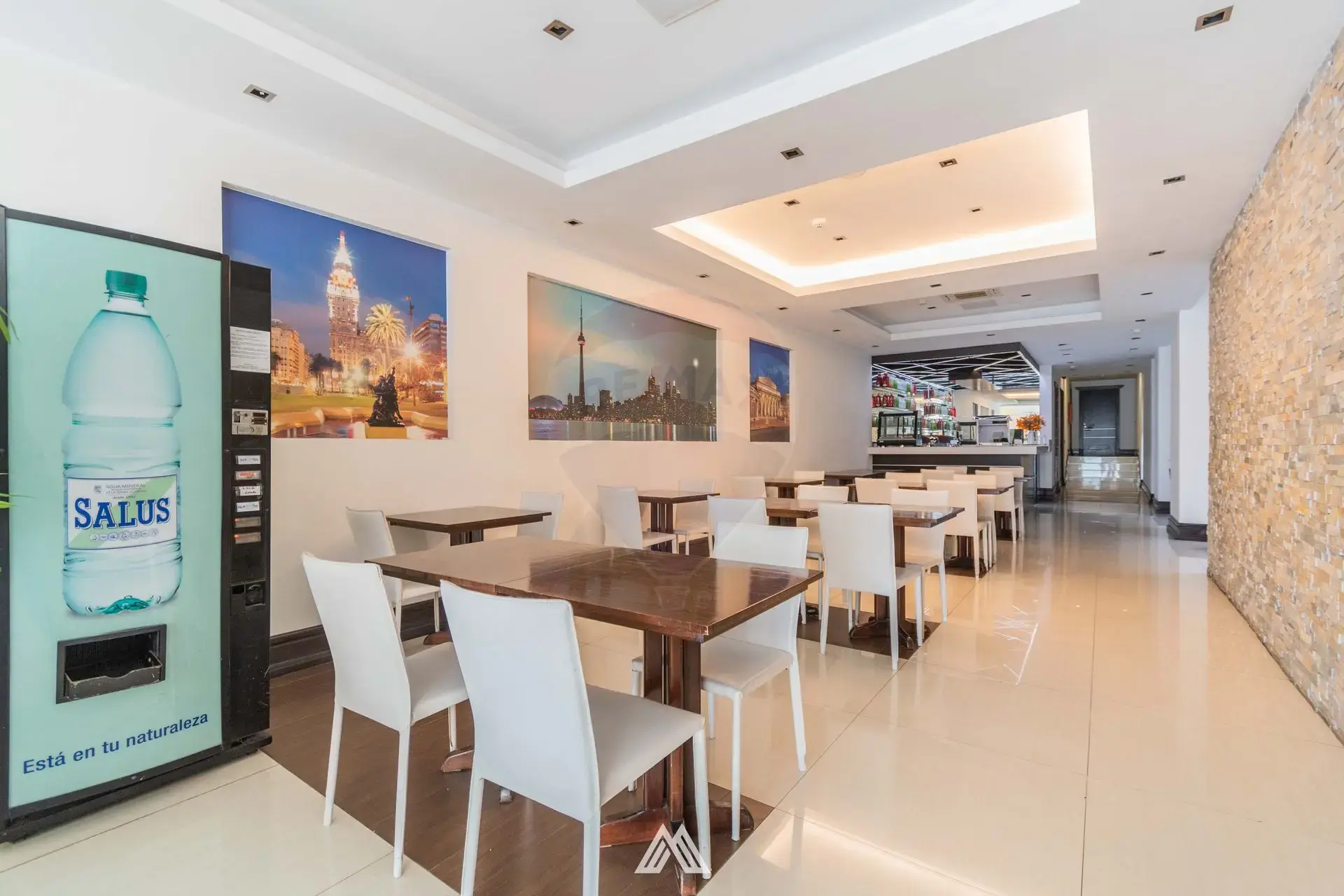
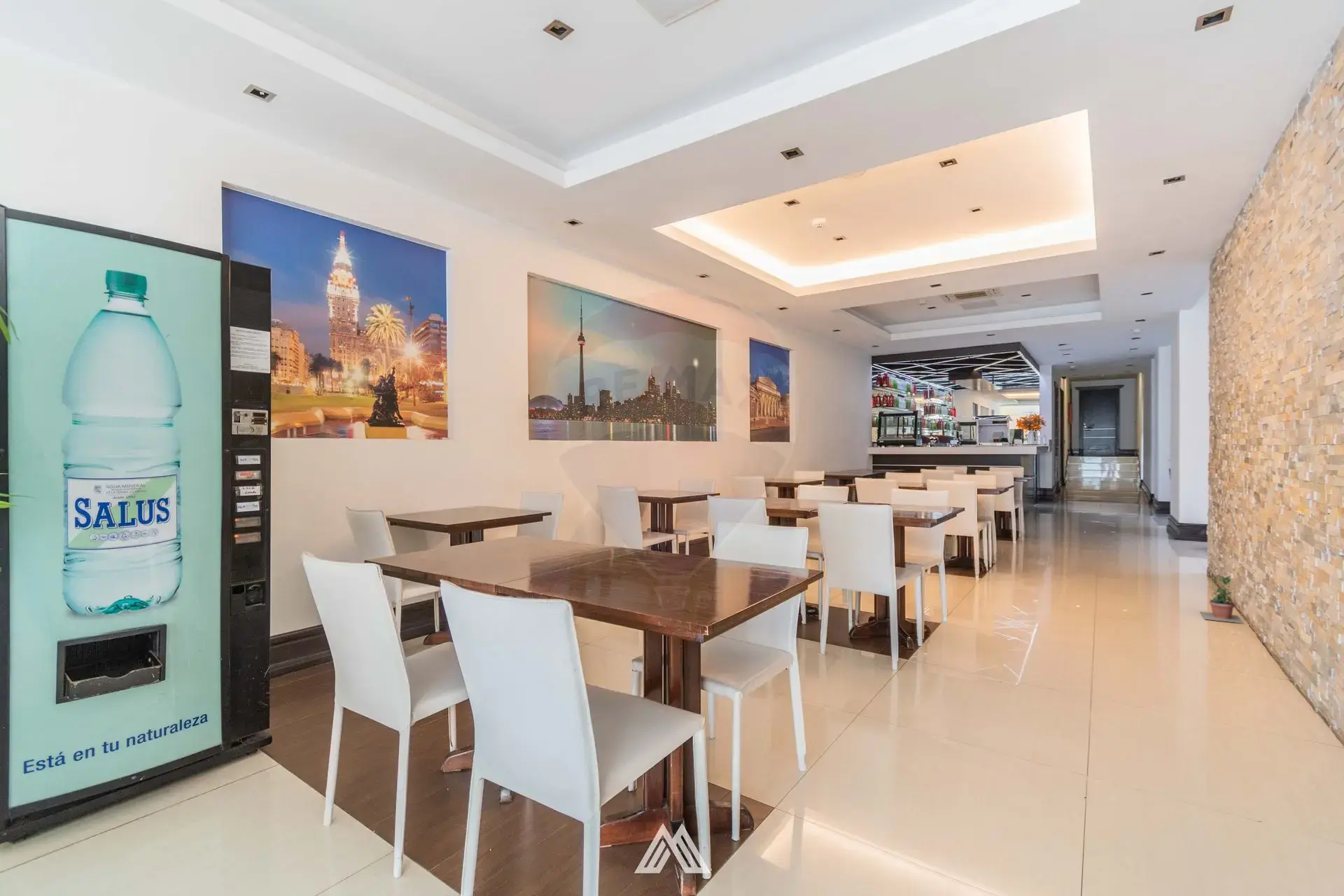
+ potted plant (1221, 596)
